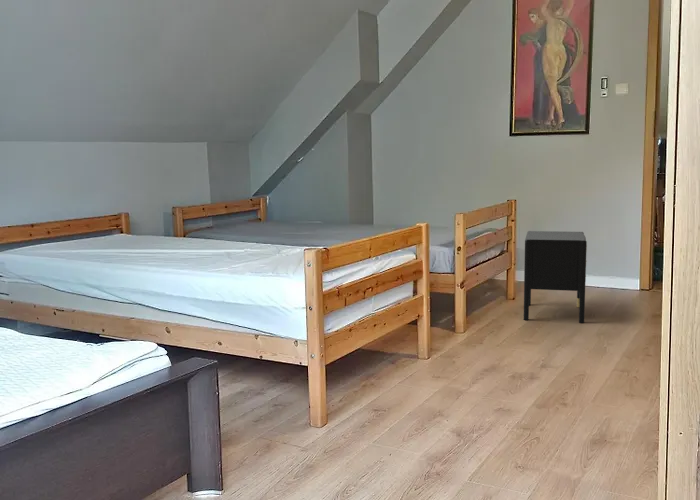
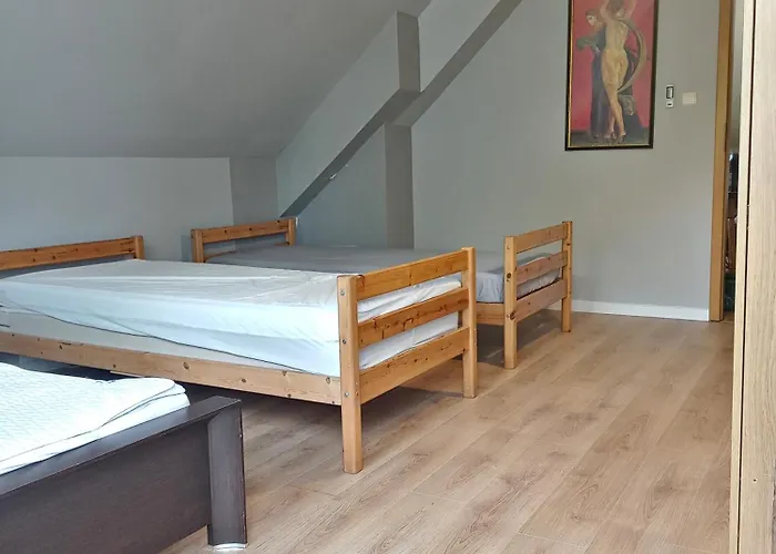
- nightstand (554, 274)
